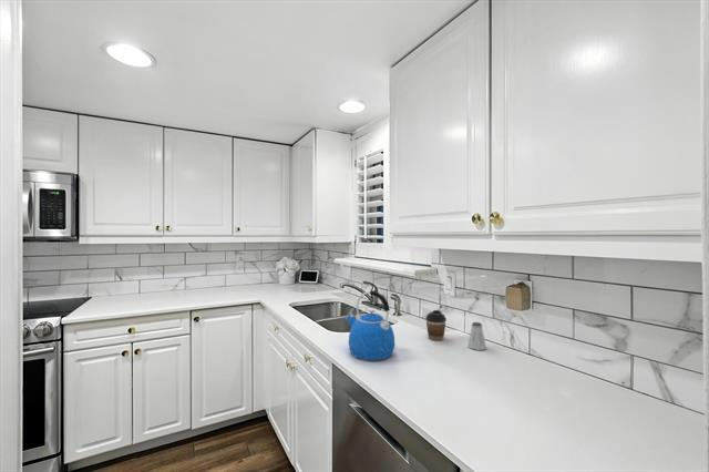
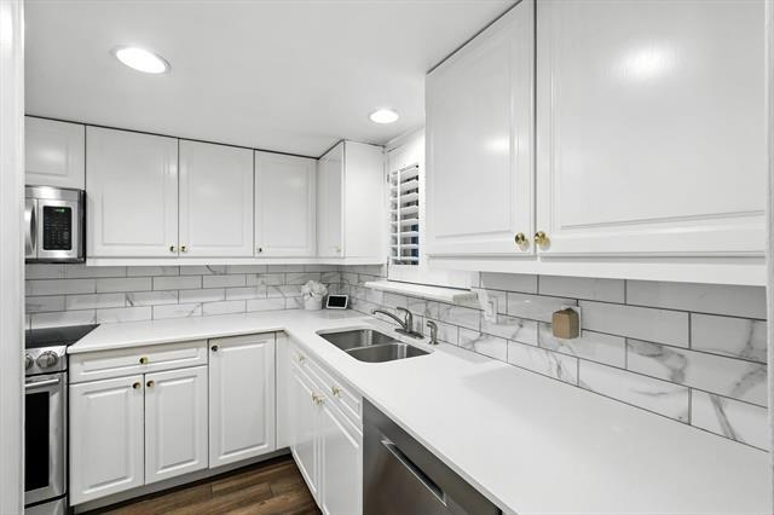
- kettle (367, 320)
- coffee cup (435, 325)
- saltshaker (476, 335)
